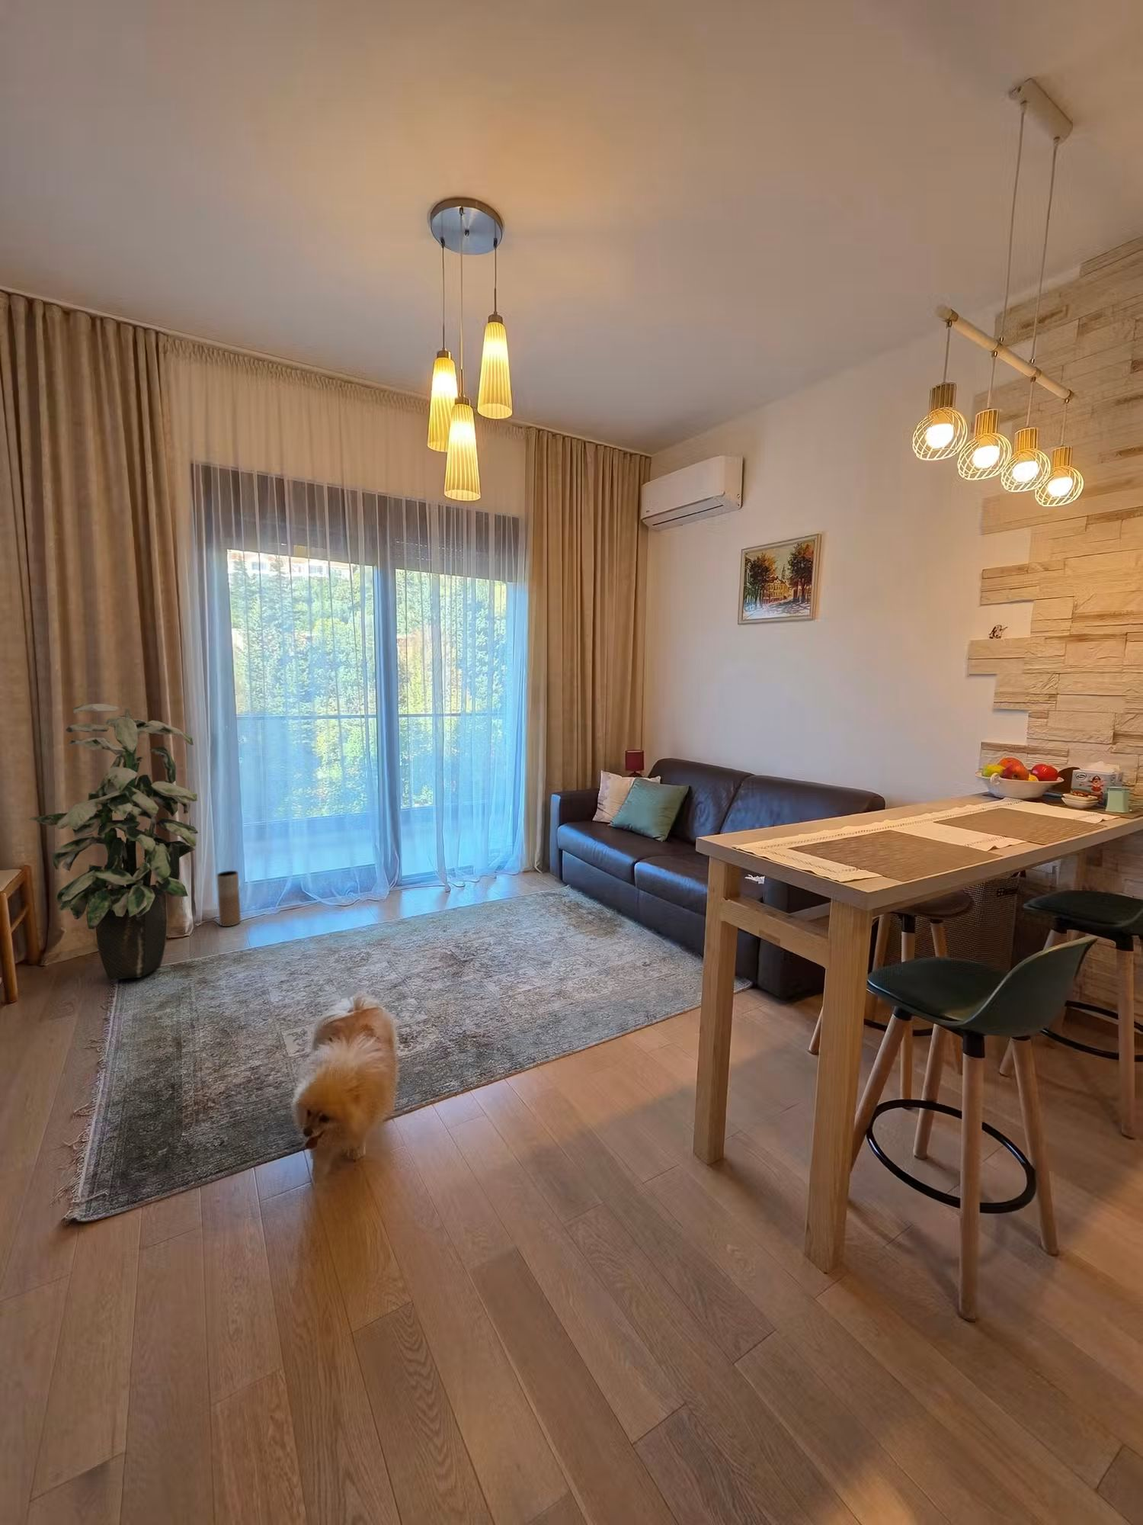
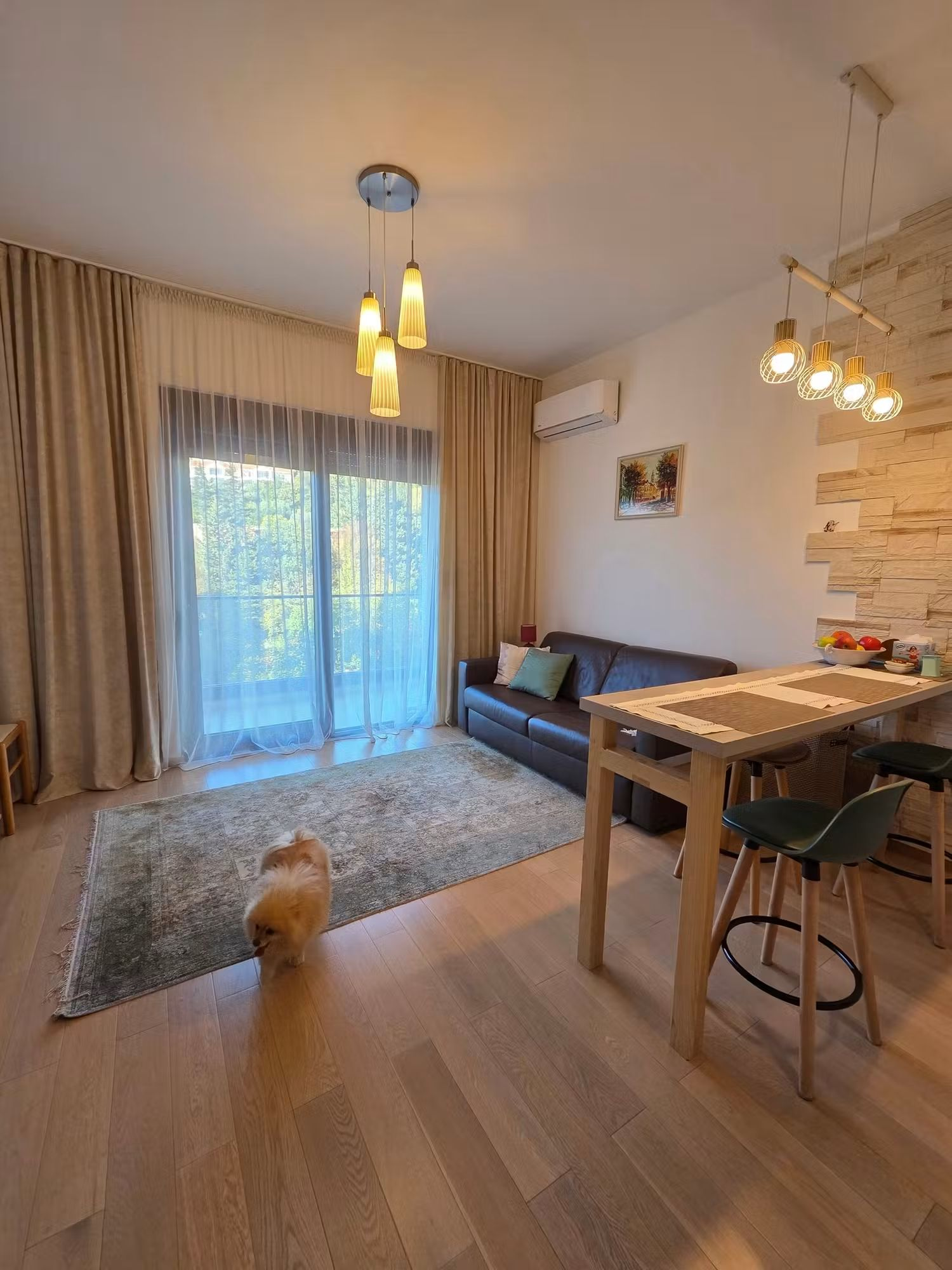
- indoor plant (122, 841)
- vase (228, 898)
